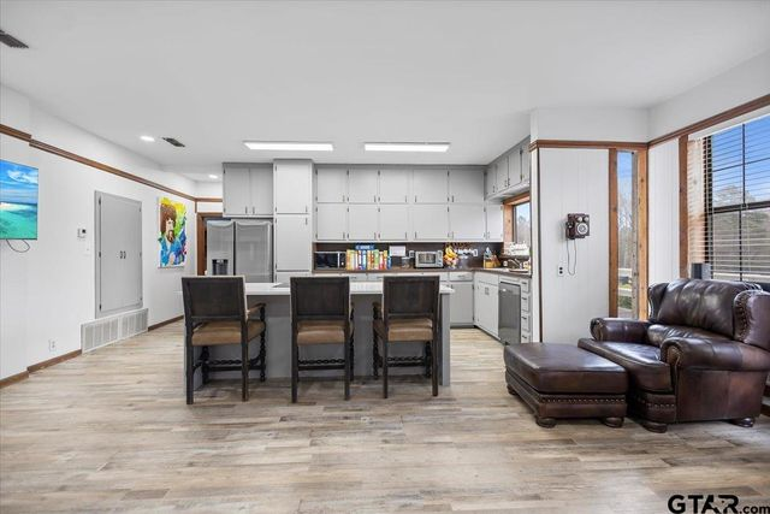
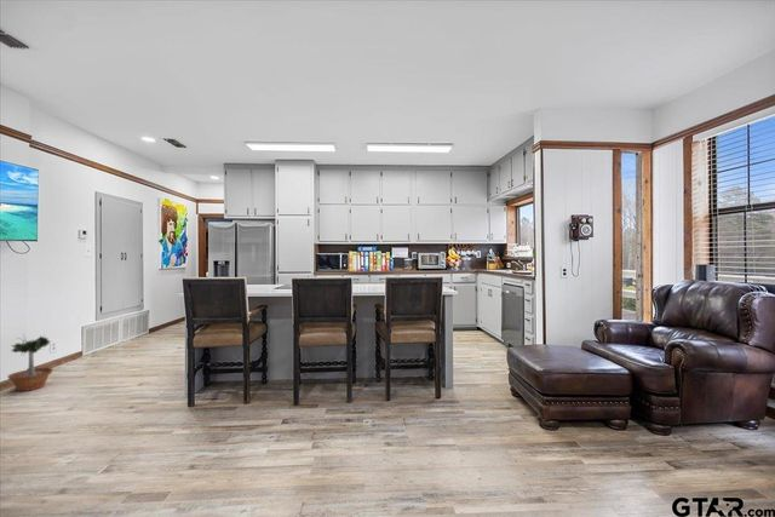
+ potted tree (30, 360)
